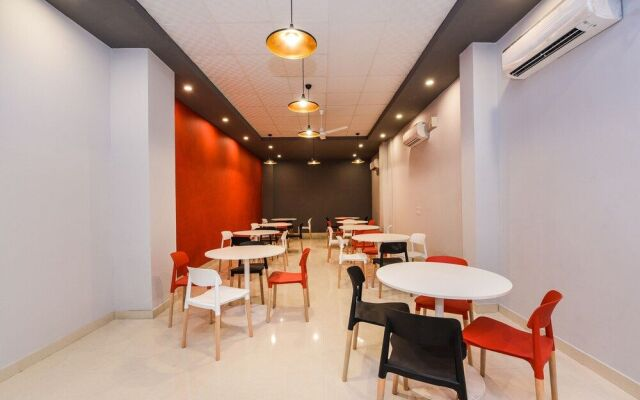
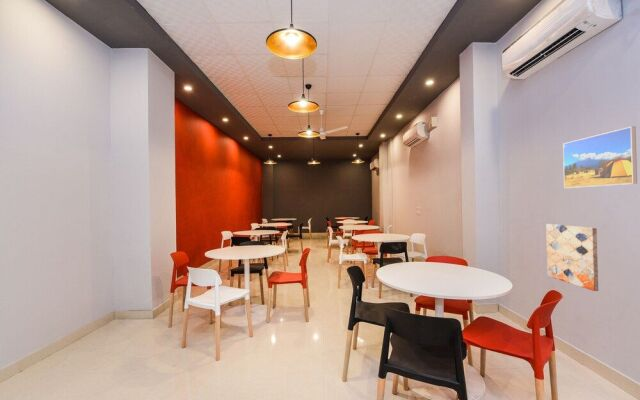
+ wall art (570, 254)
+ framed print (595, 161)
